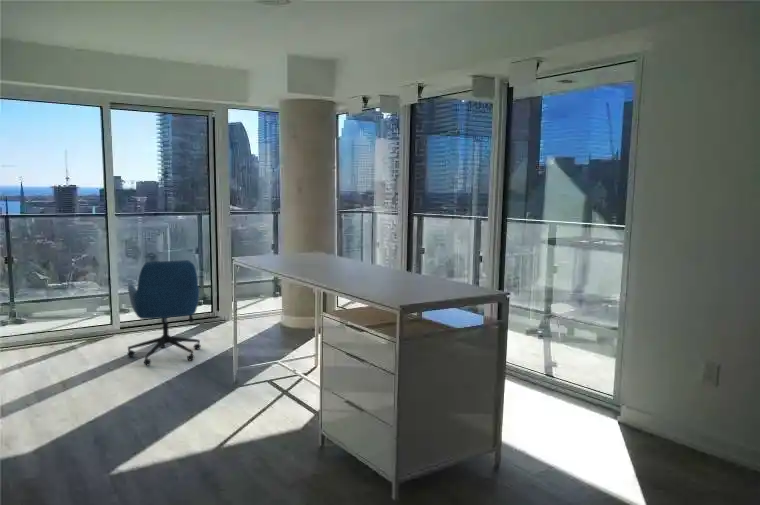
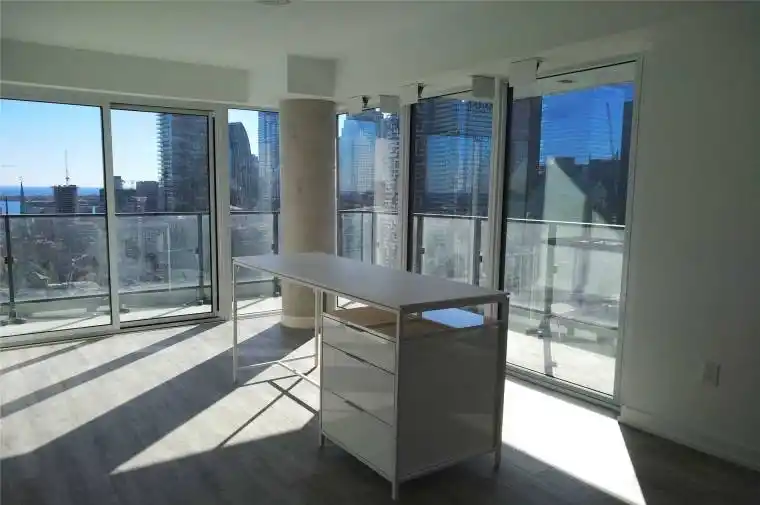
- office chair (165, 307)
